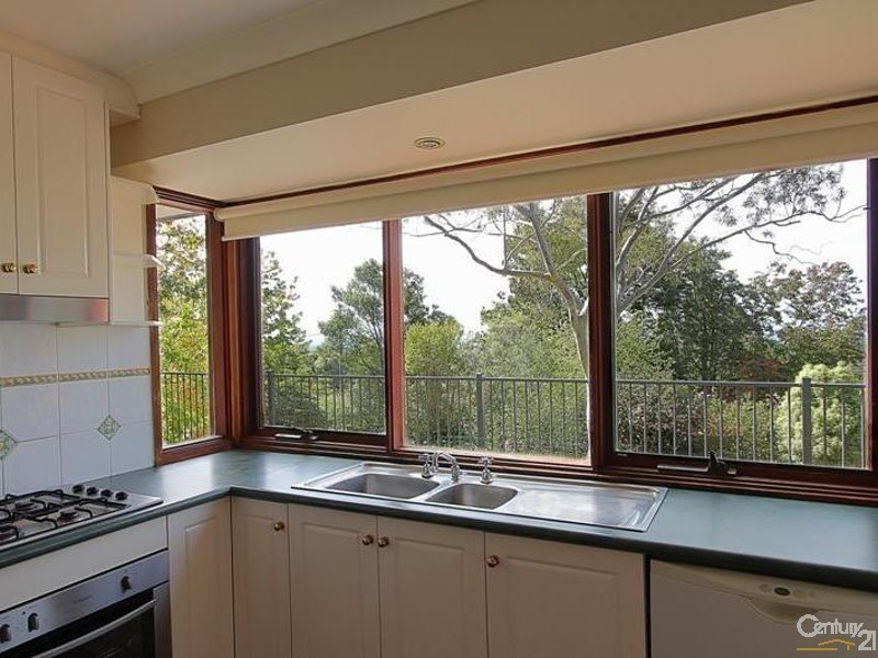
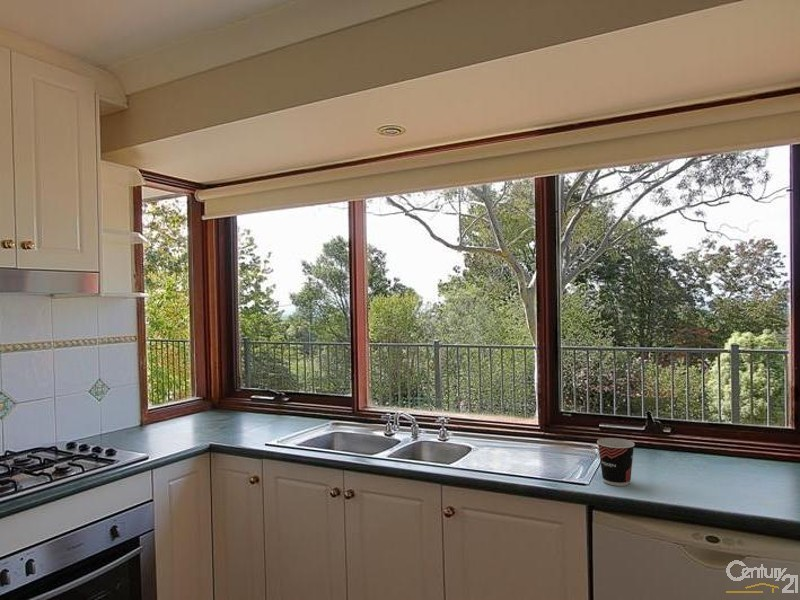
+ cup (616, 462)
